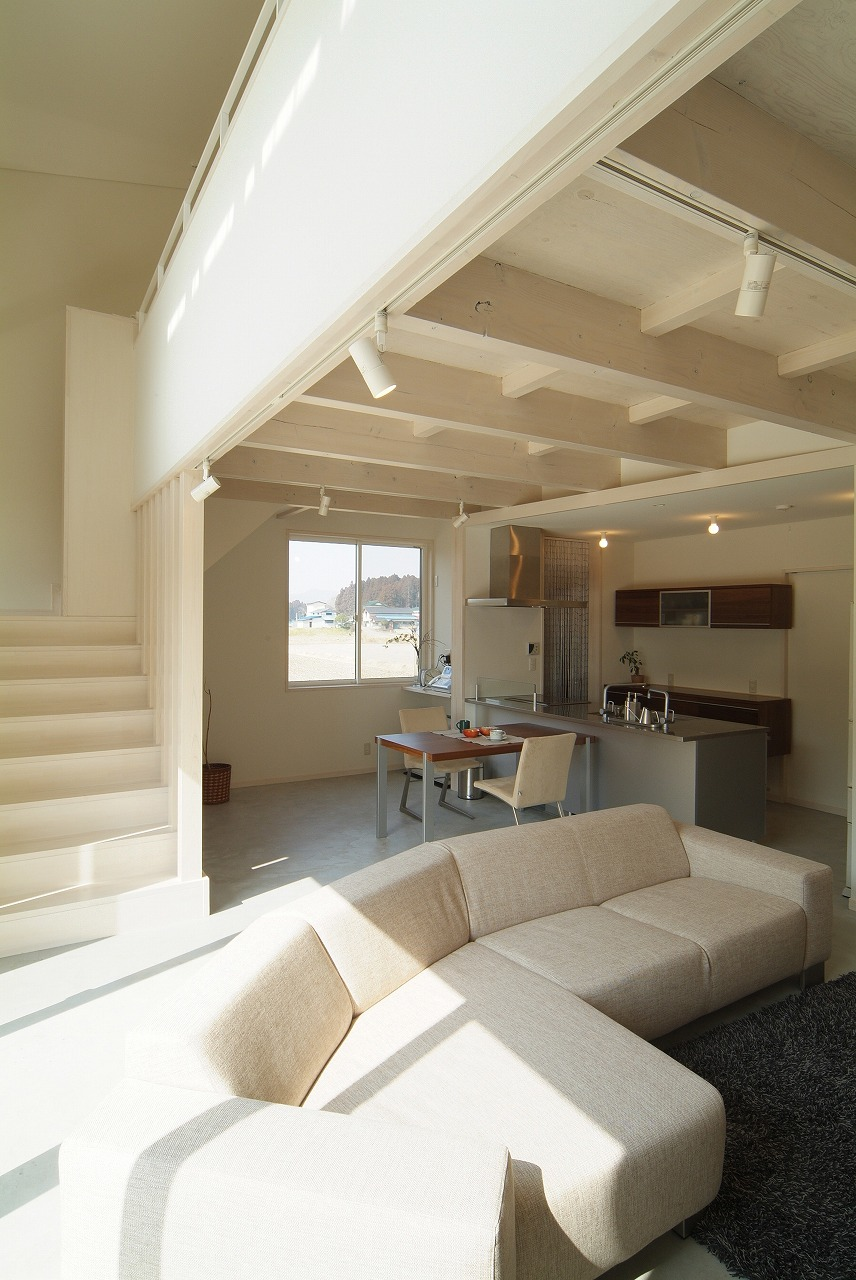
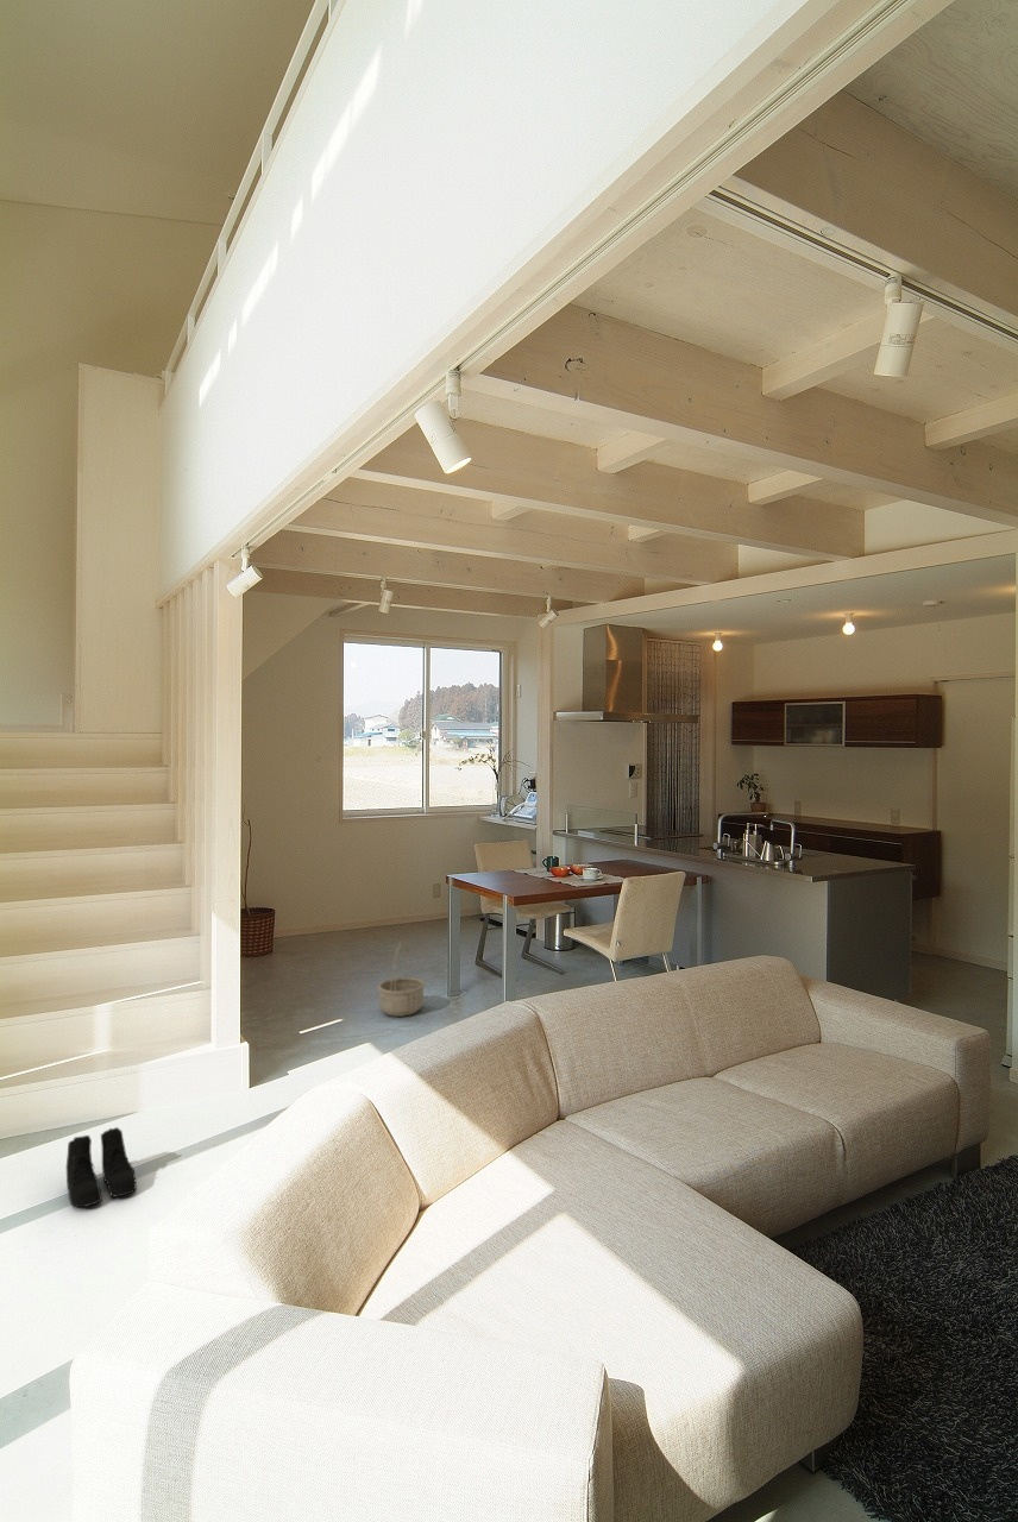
+ boots (102, 1163)
+ basket (401, 977)
